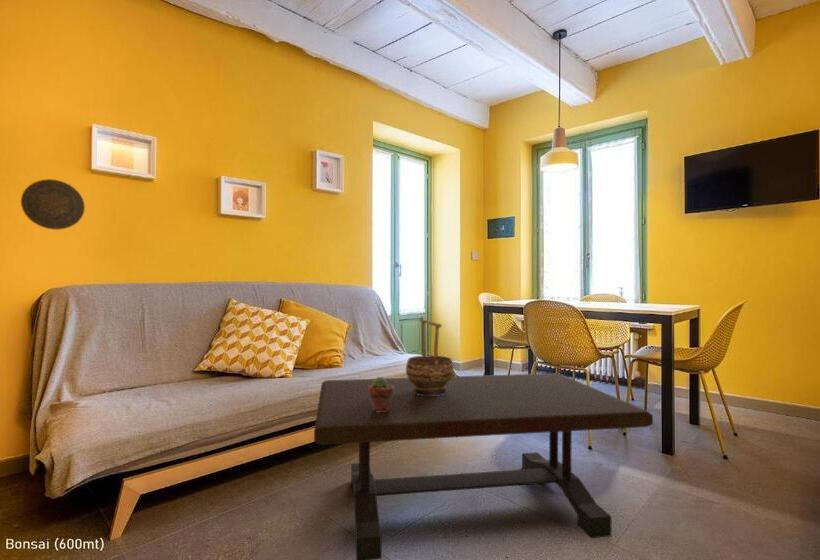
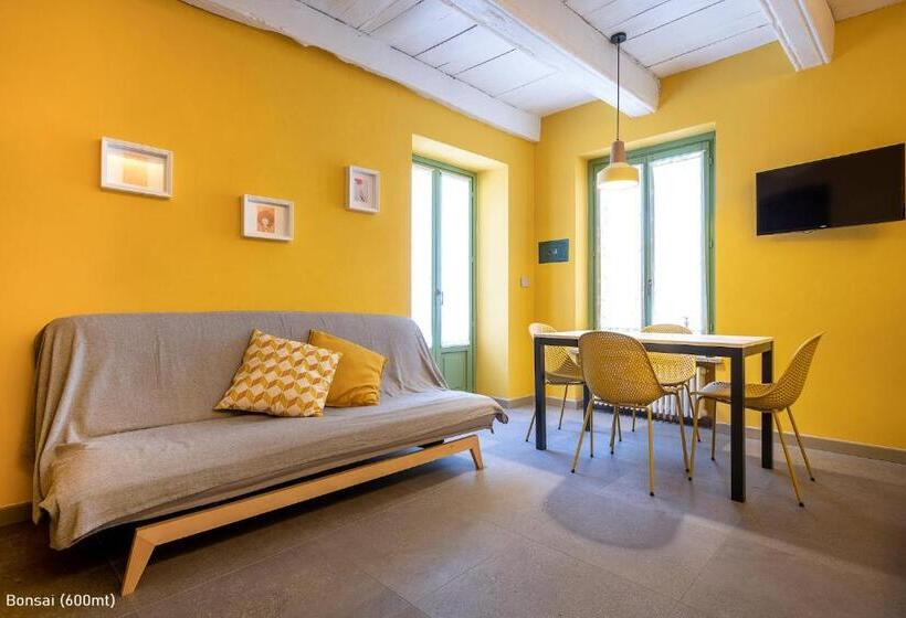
- decorative plate (54, 204)
- coffee table (465, 436)
- decorative bowl (429, 356)
- potted succulent (381, 392)
